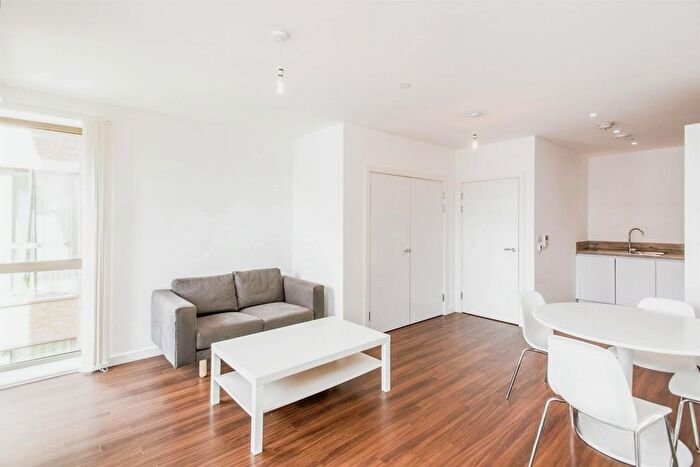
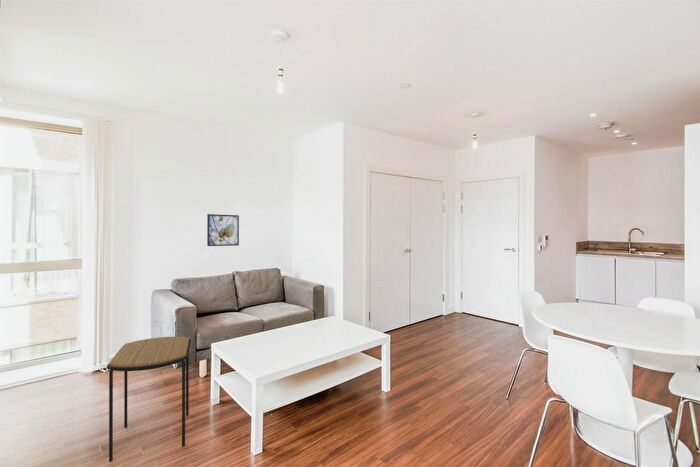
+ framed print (223, 230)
+ side table (148, 369)
